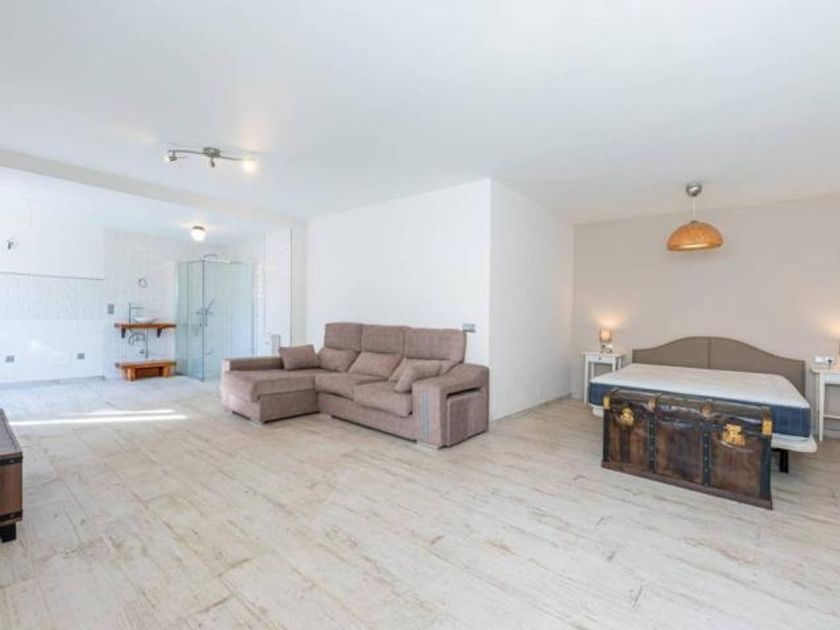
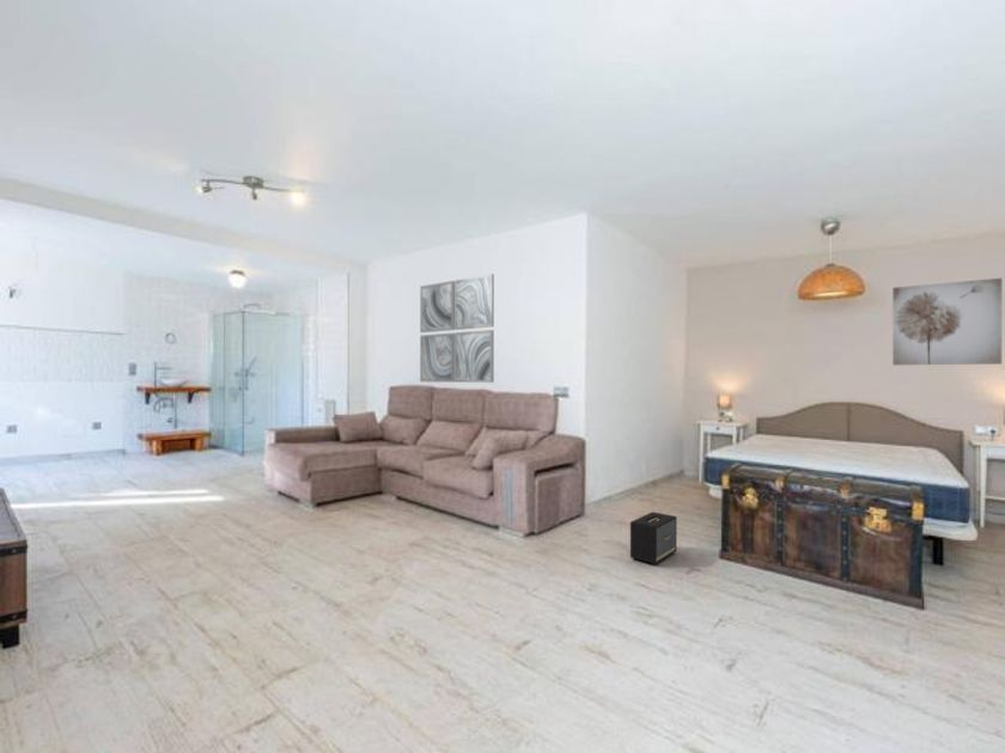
+ wall art (455, 332)
+ speaker (653, 537)
+ wall art (944, 324)
